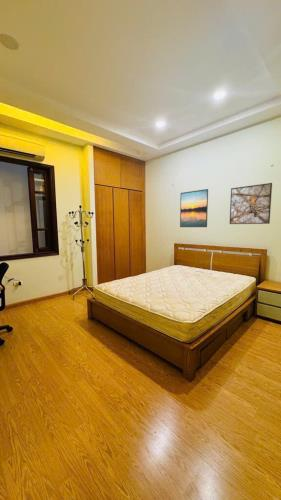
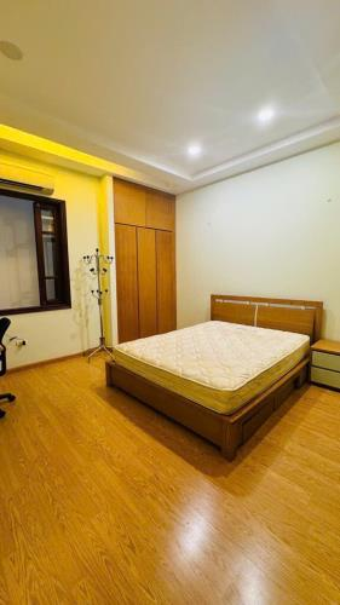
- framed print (193, 209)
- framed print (249, 205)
